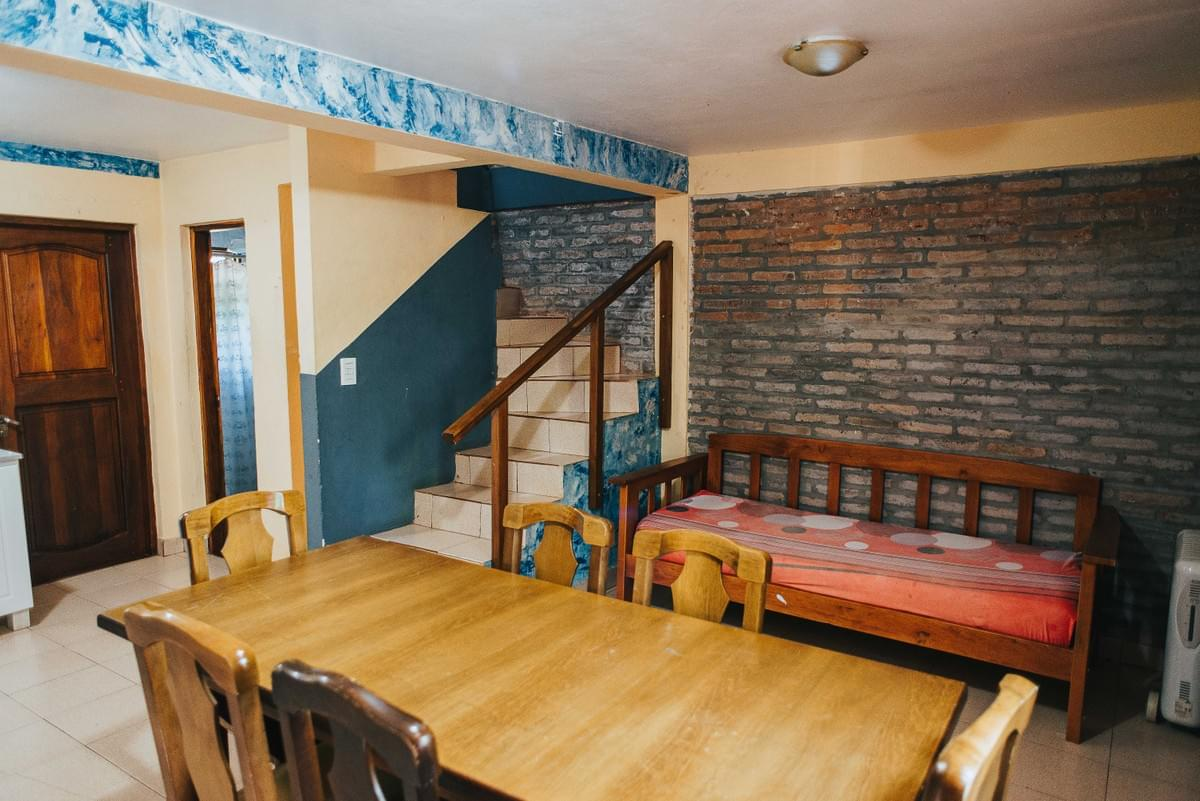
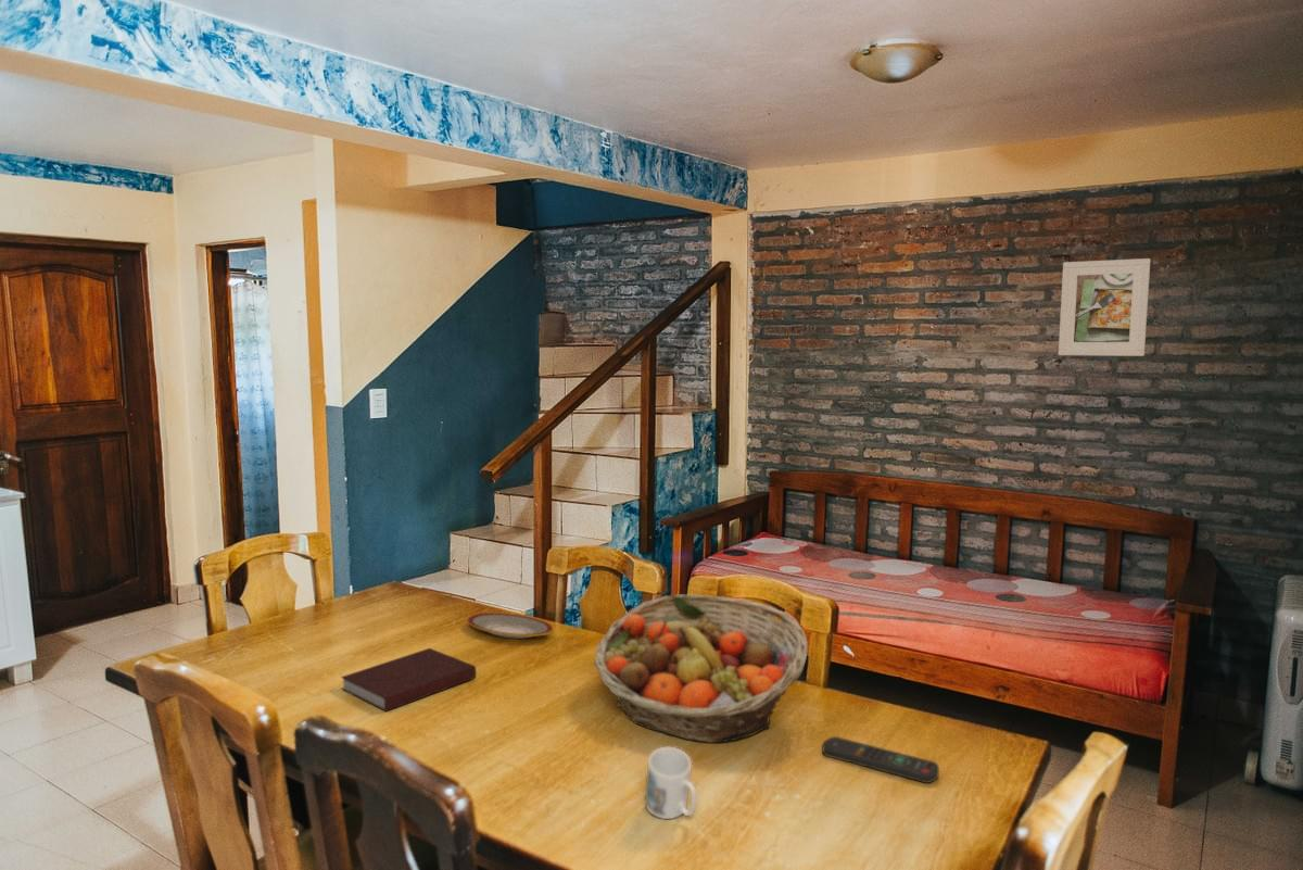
+ plate (509, 628)
+ notebook (409, 677)
+ fruit basket (698, 664)
+ remote control (878, 758)
+ mug (673, 783)
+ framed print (1102, 307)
